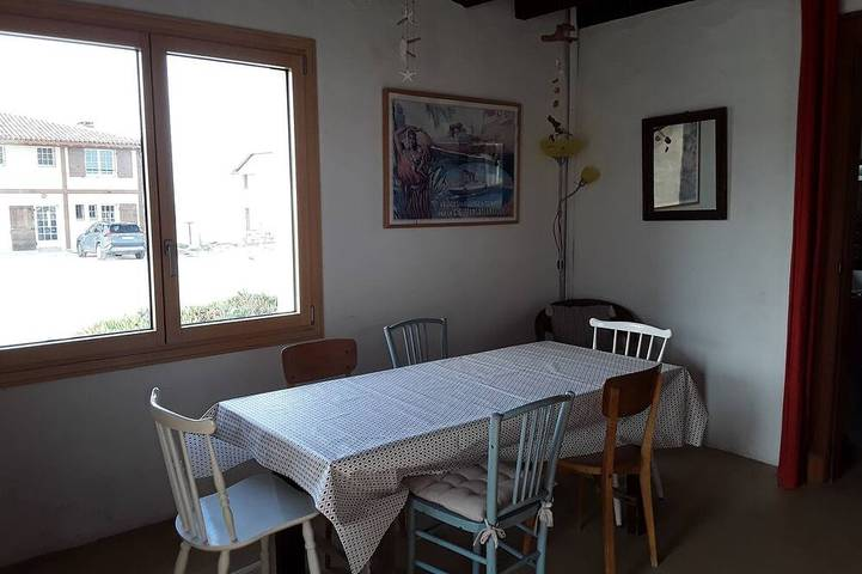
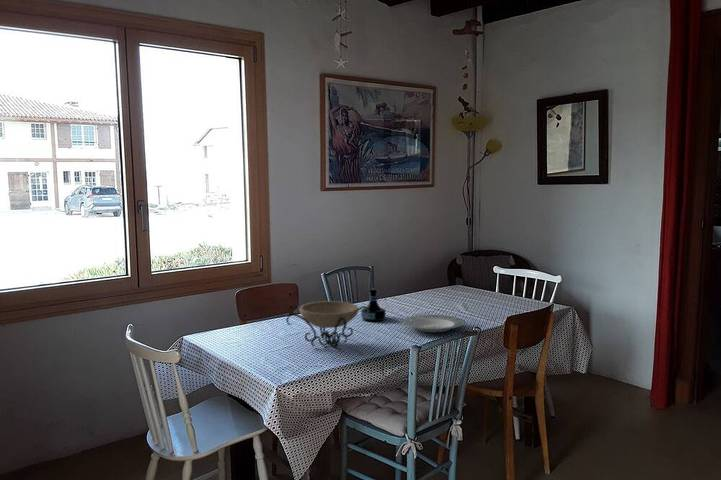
+ decorative bowl (329, 326)
+ tequila bottle (373, 304)
+ plate (433, 325)
